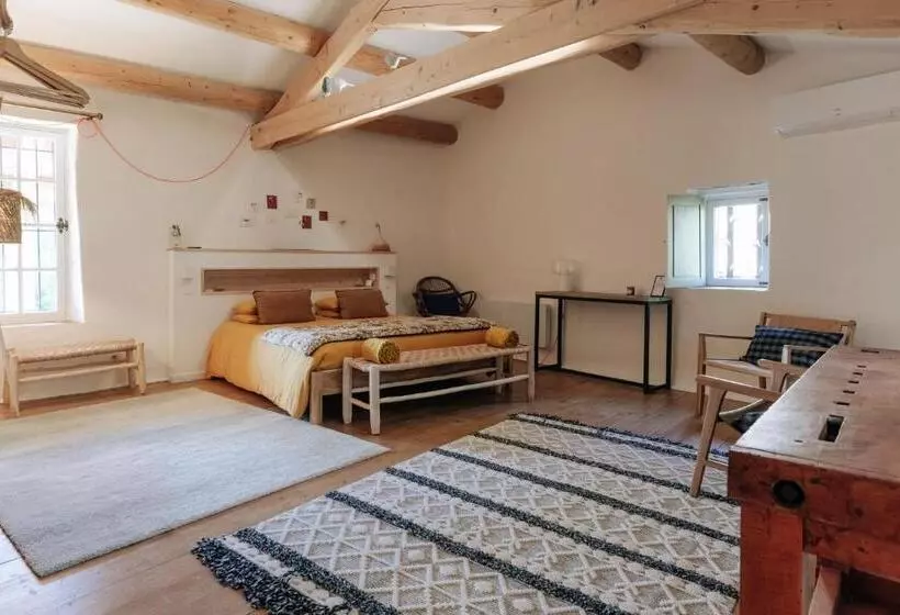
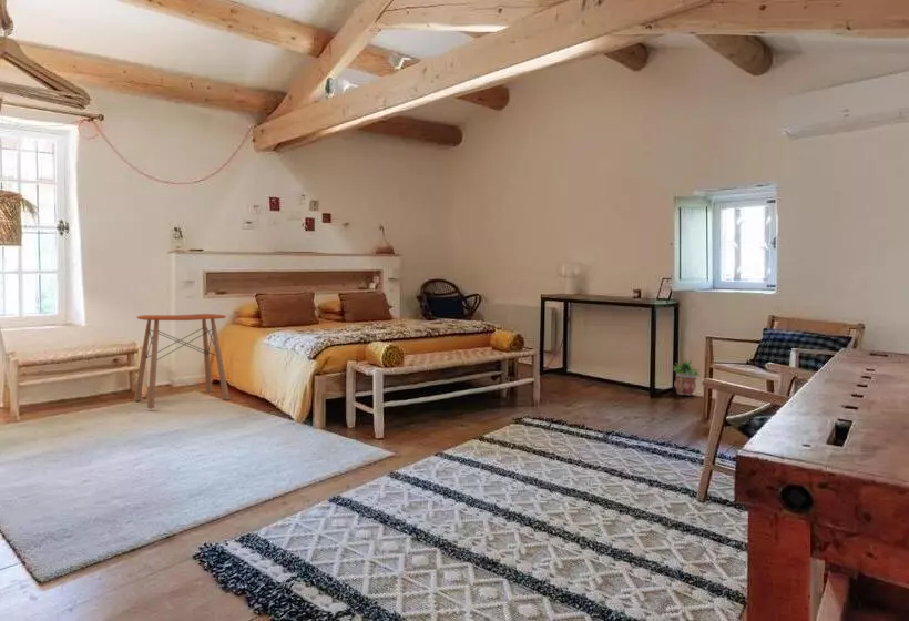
+ side table (177, 348)
+ potted plant (685, 376)
